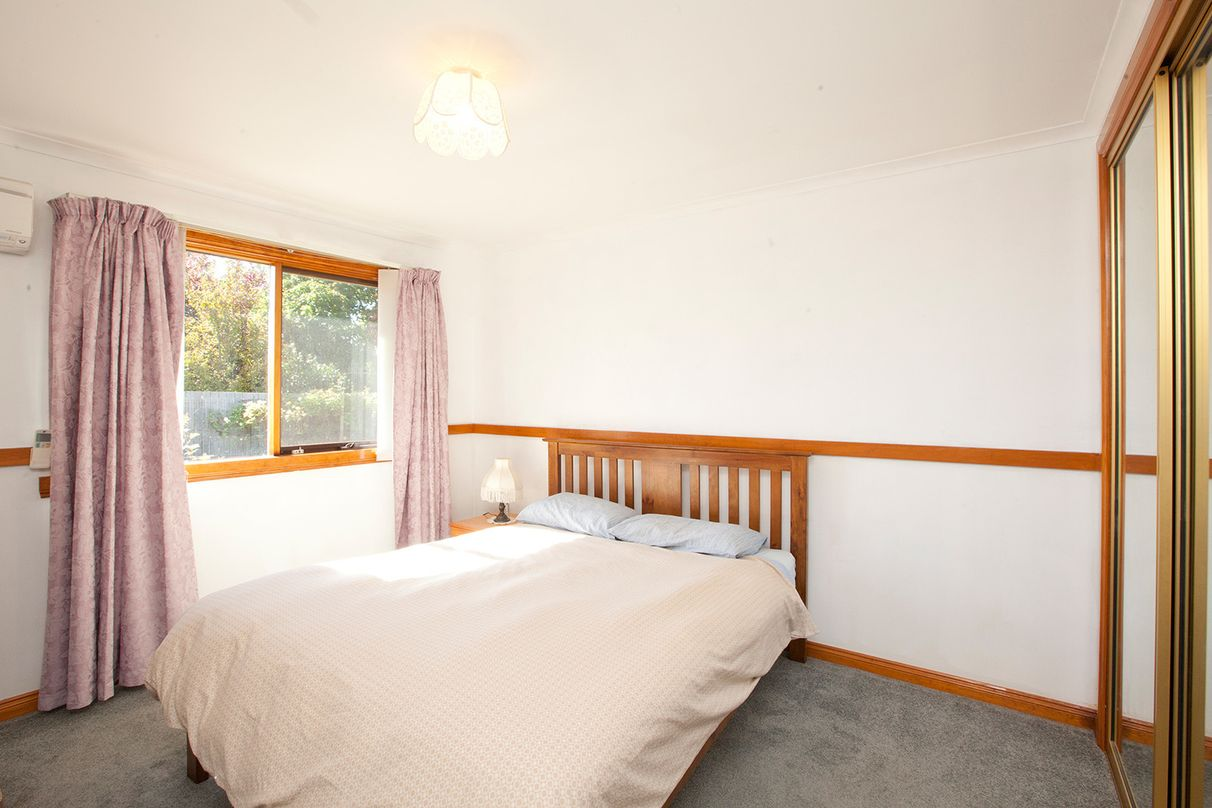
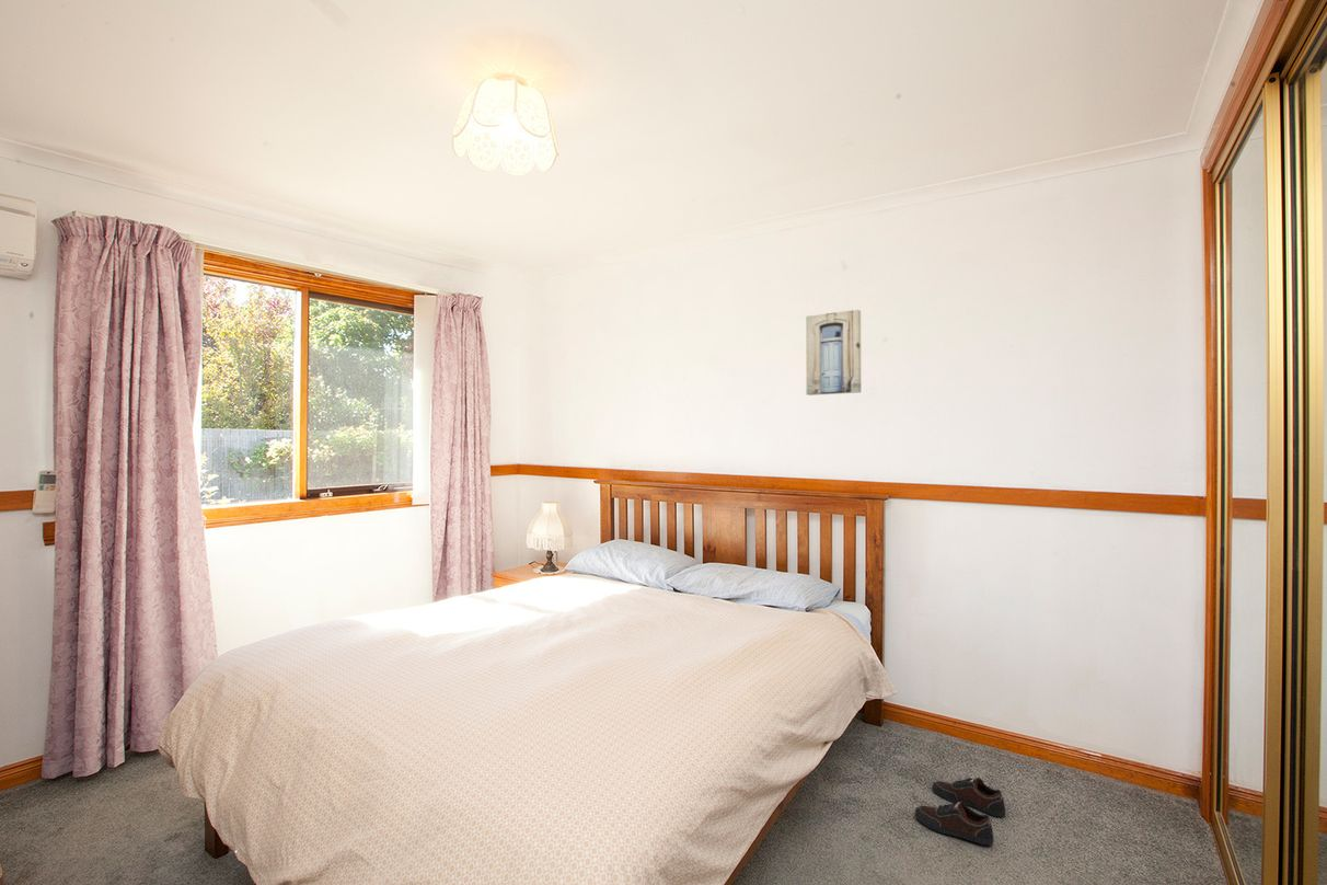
+ wall art (832, 353)
+ shoe (960, 801)
